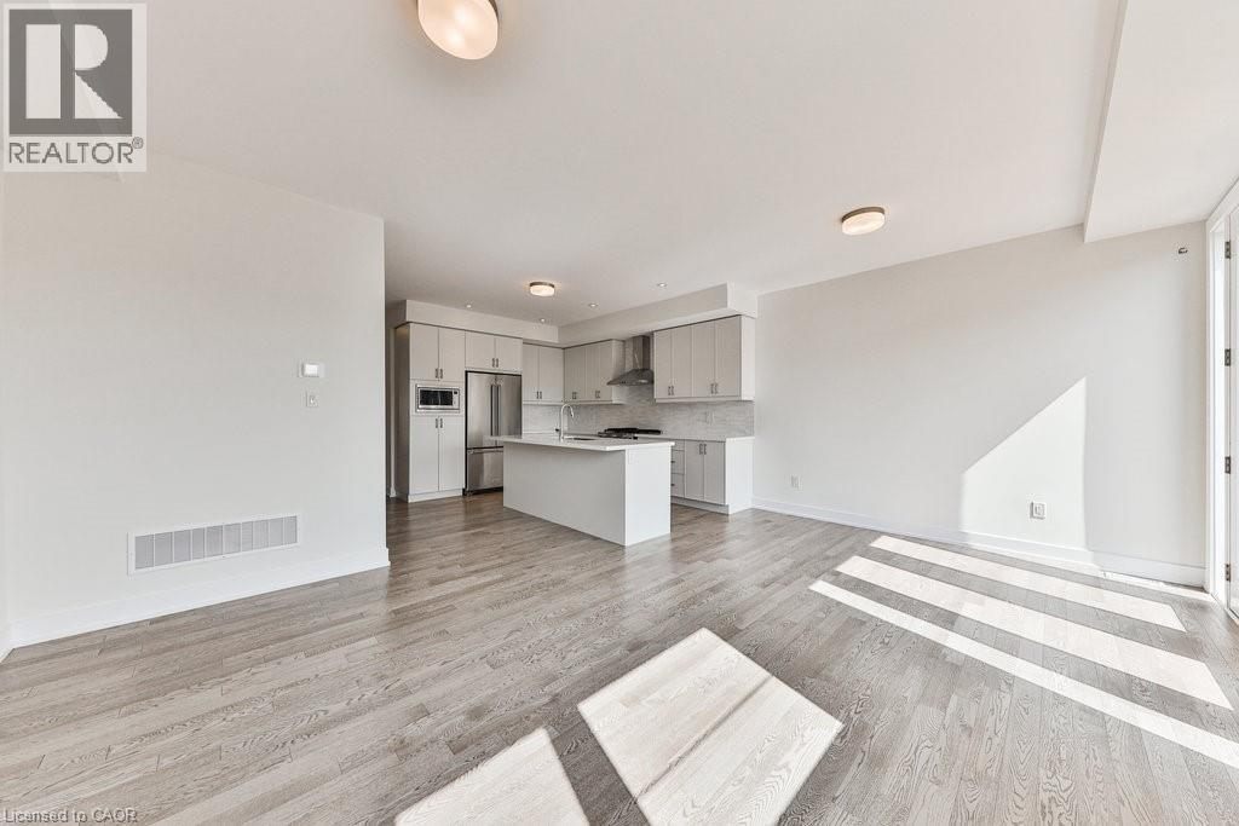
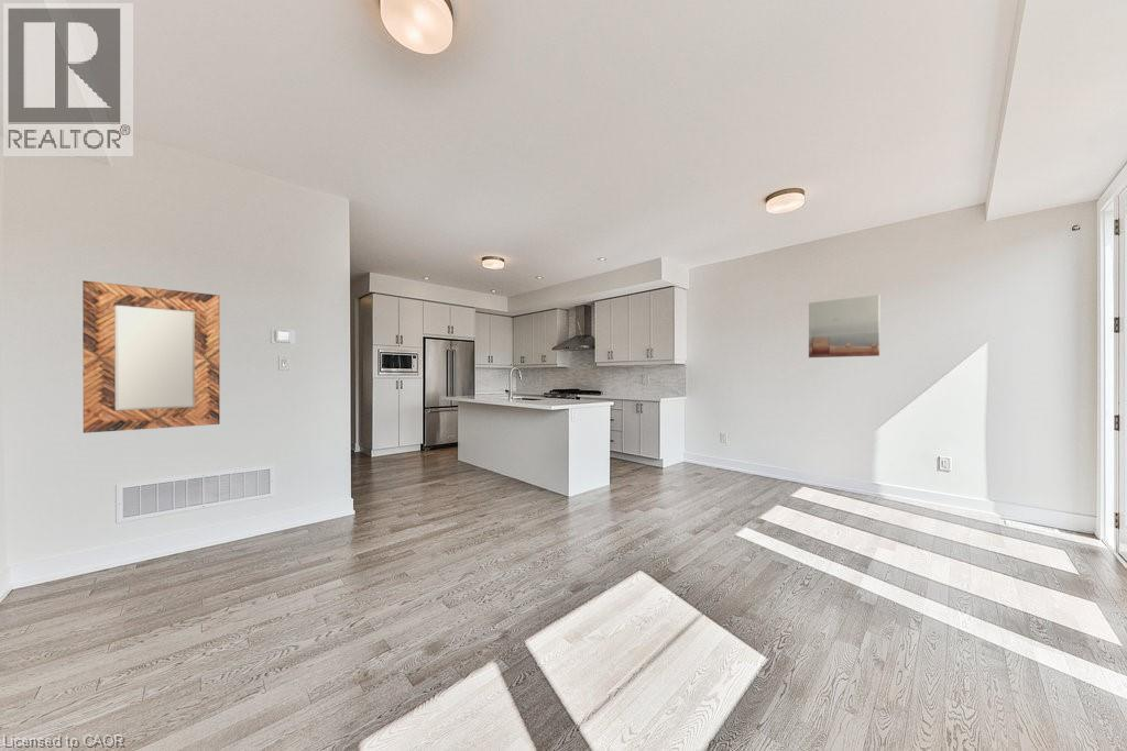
+ home mirror (156, 358)
+ wall art (842, 328)
